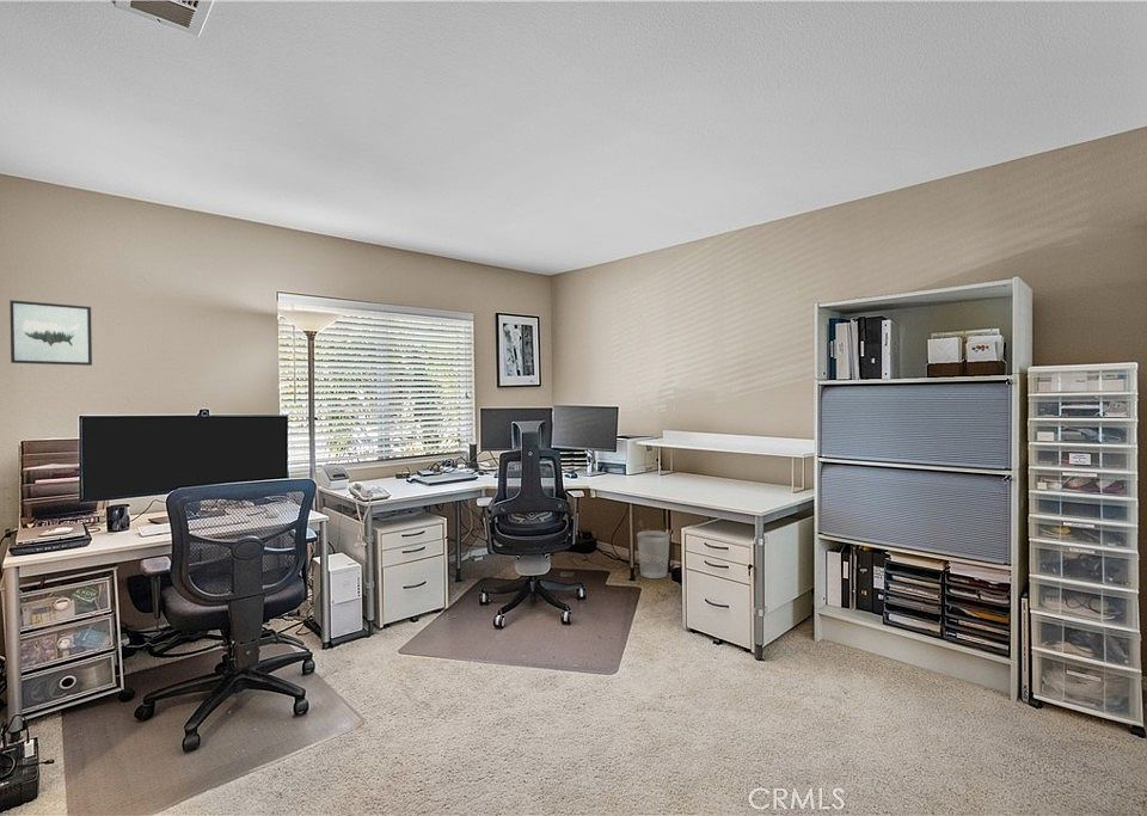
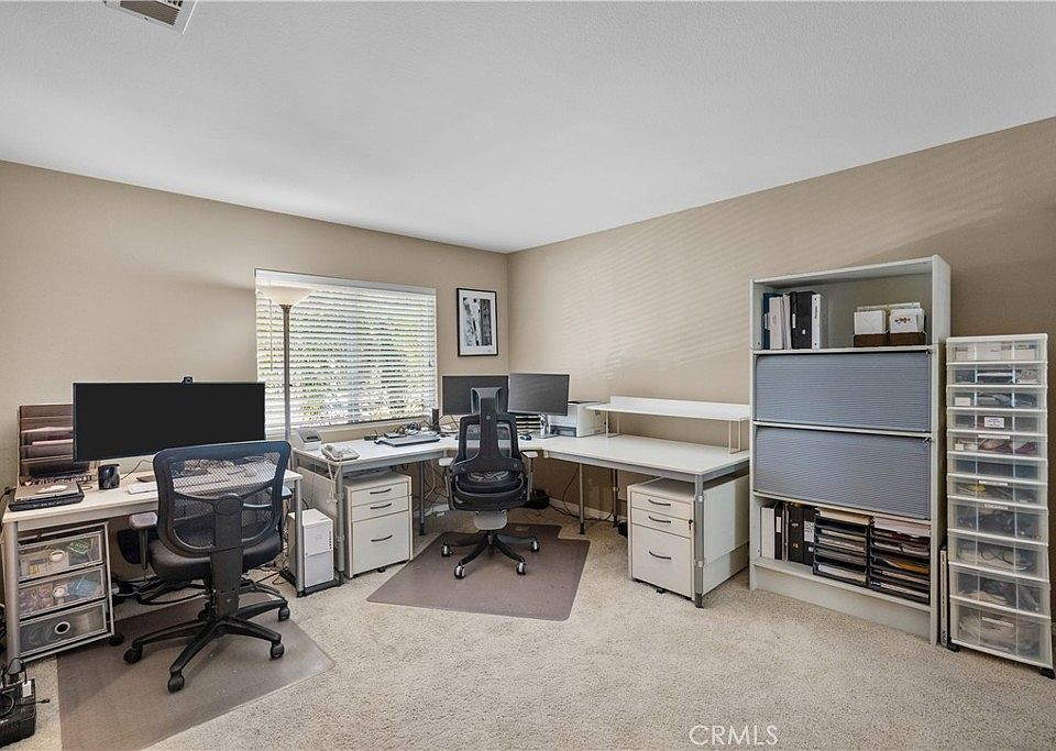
- wall art (51, 333)
- wastebasket (652, 554)
